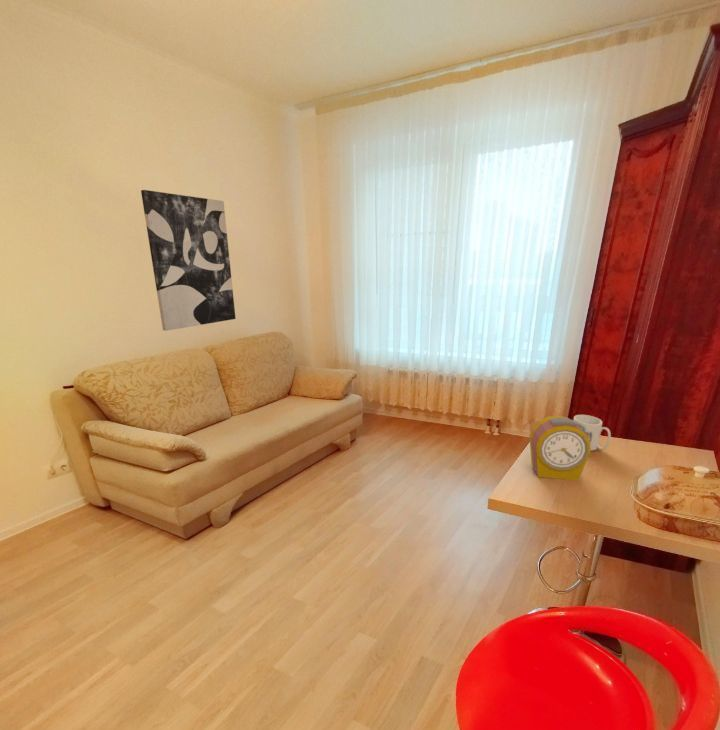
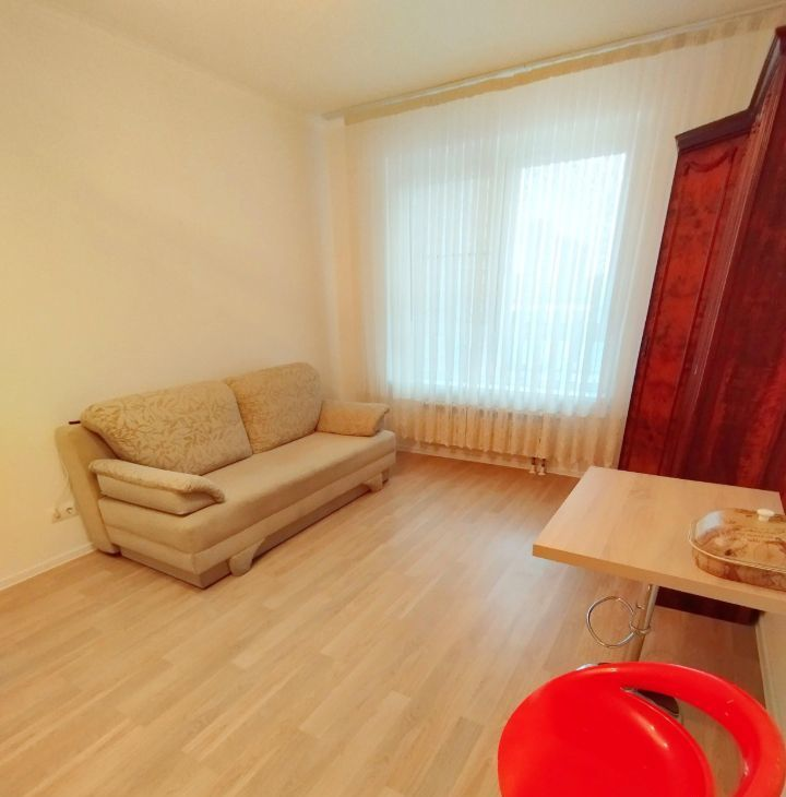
- wall art (194, 263)
- mug (590, 434)
- alarm clock (558, 446)
